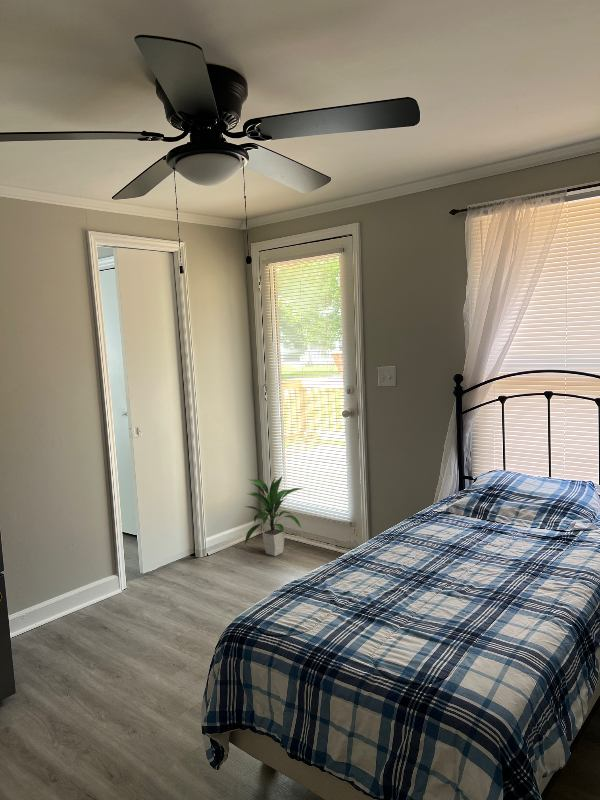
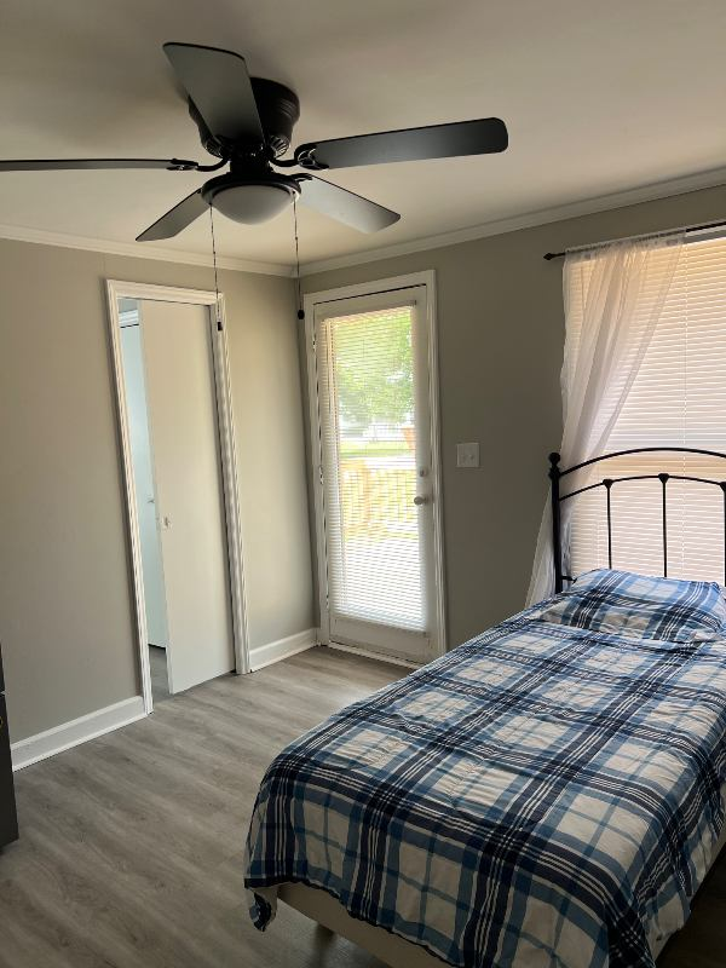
- indoor plant (269, 513)
